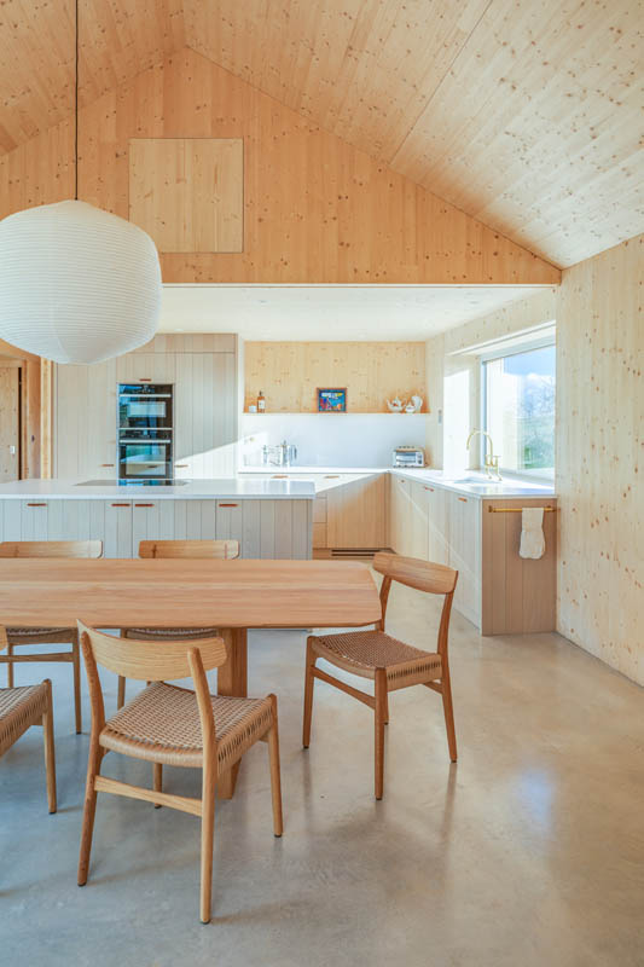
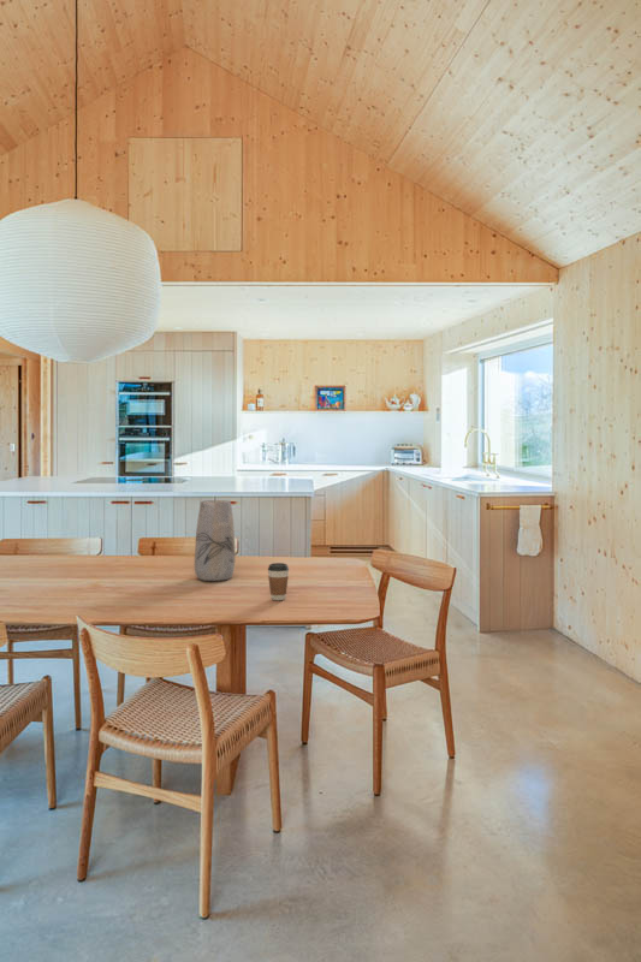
+ vase (214, 539)
+ coffee cup (278, 581)
